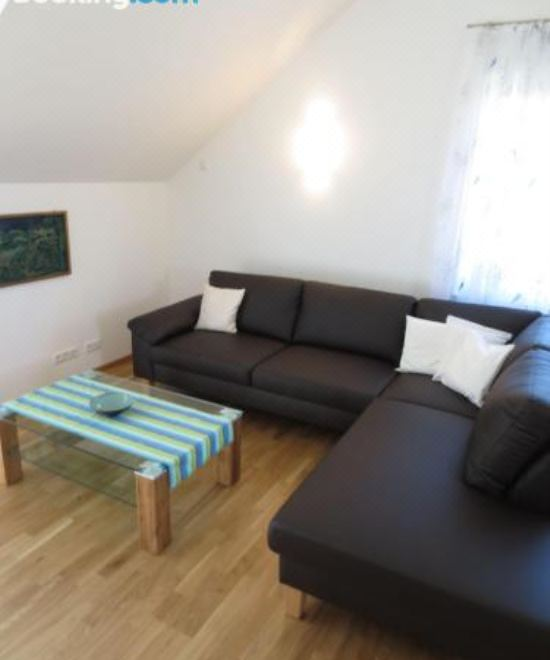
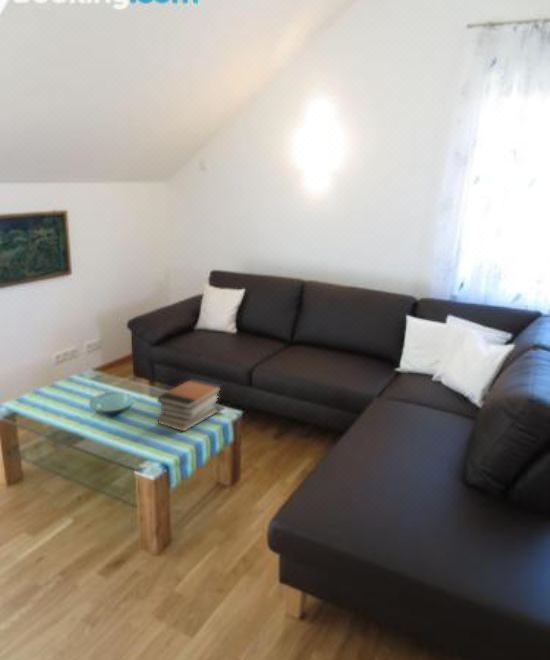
+ book stack (190, 403)
